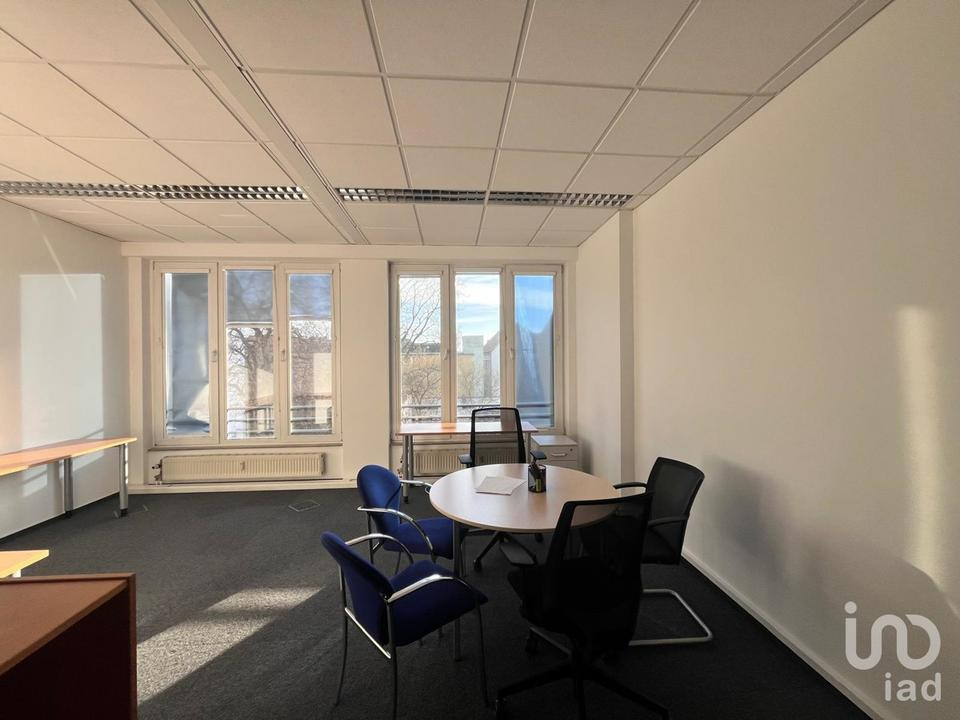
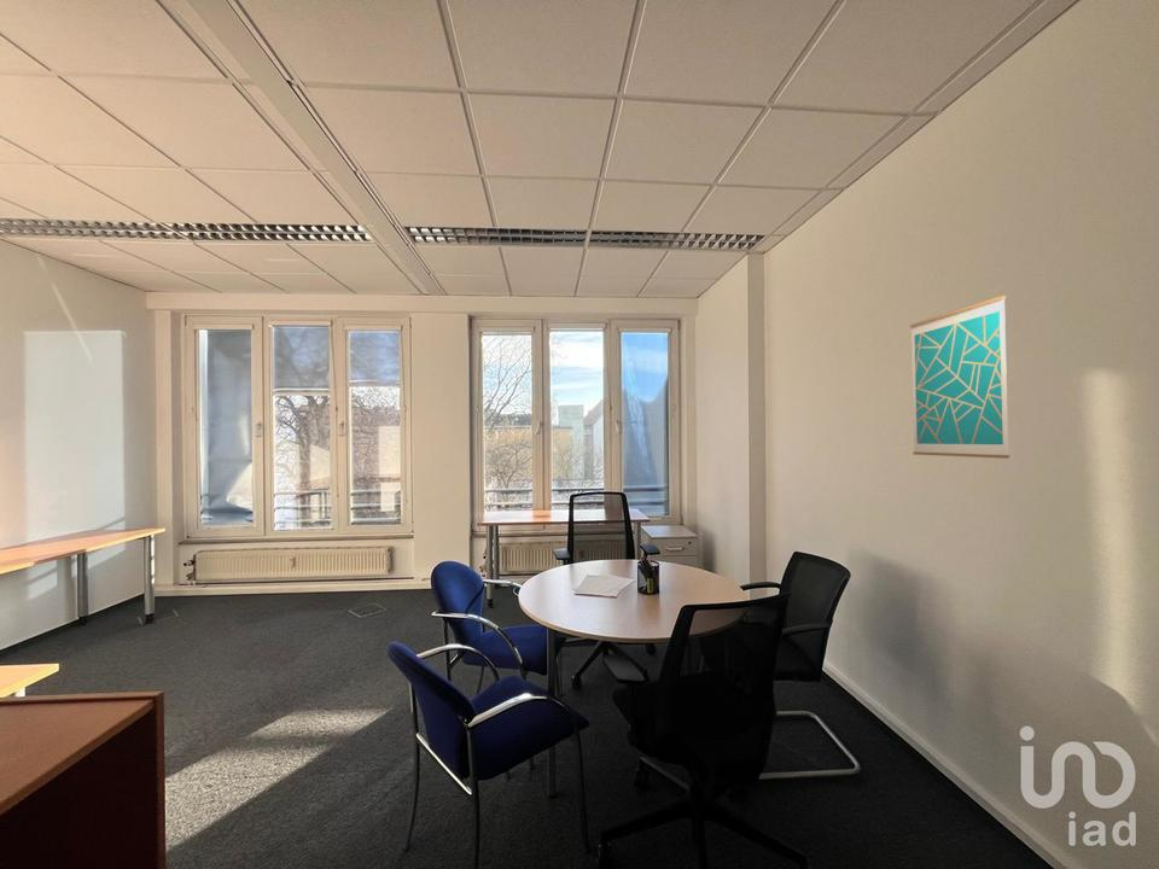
+ wall art (954, 384)
